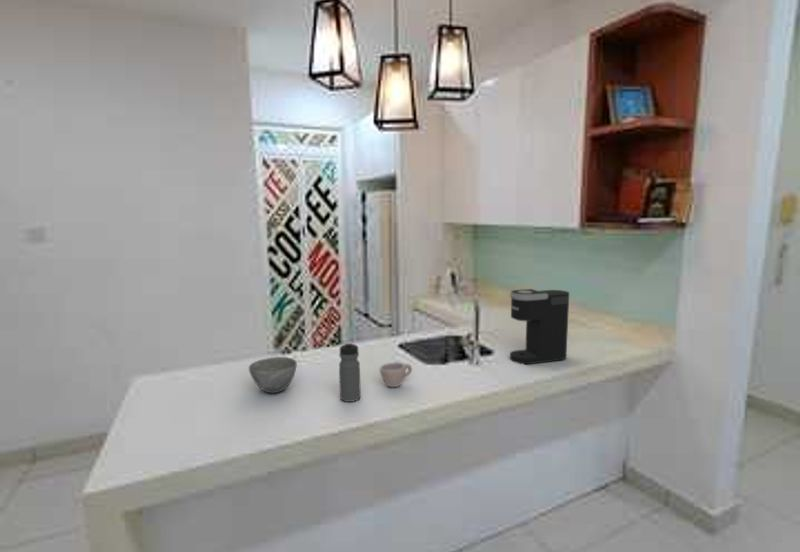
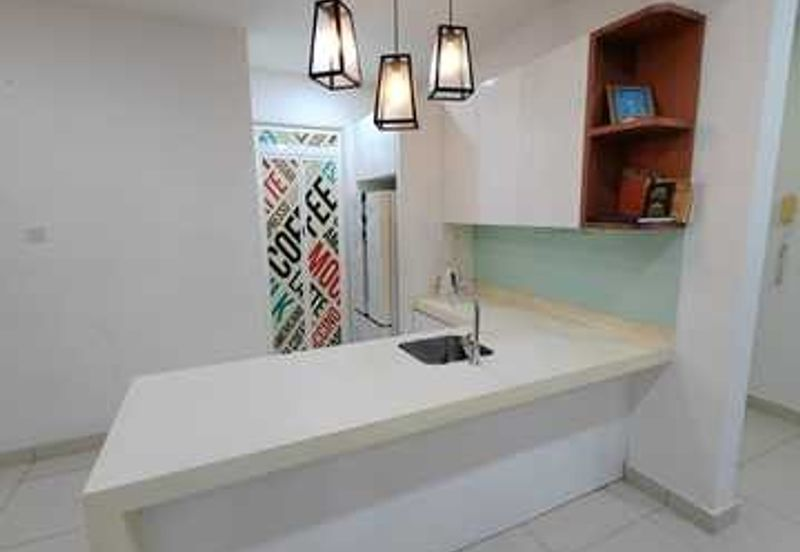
- water bottle (349, 370)
- cup (396, 374)
- coffee maker (538, 325)
- bowl (273, 376)
